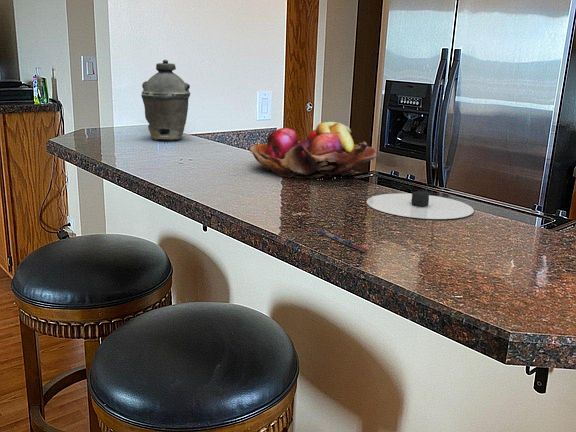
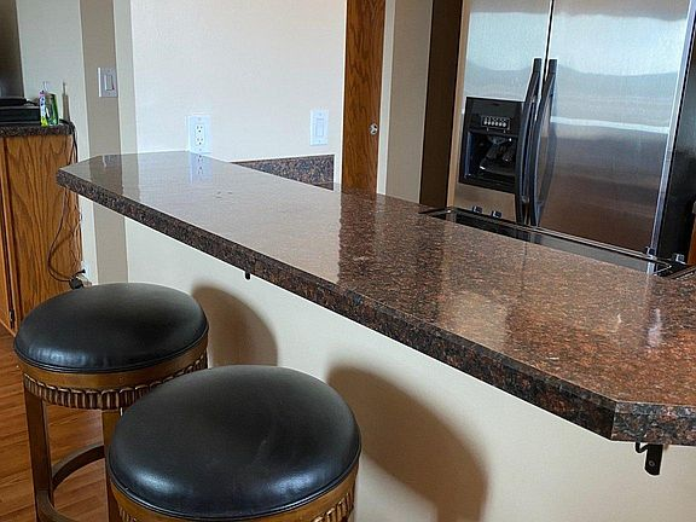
- plate (420, 198)
- pen (340, 239)
- fruit basket (316, 148)
- kettle (165, 99)
